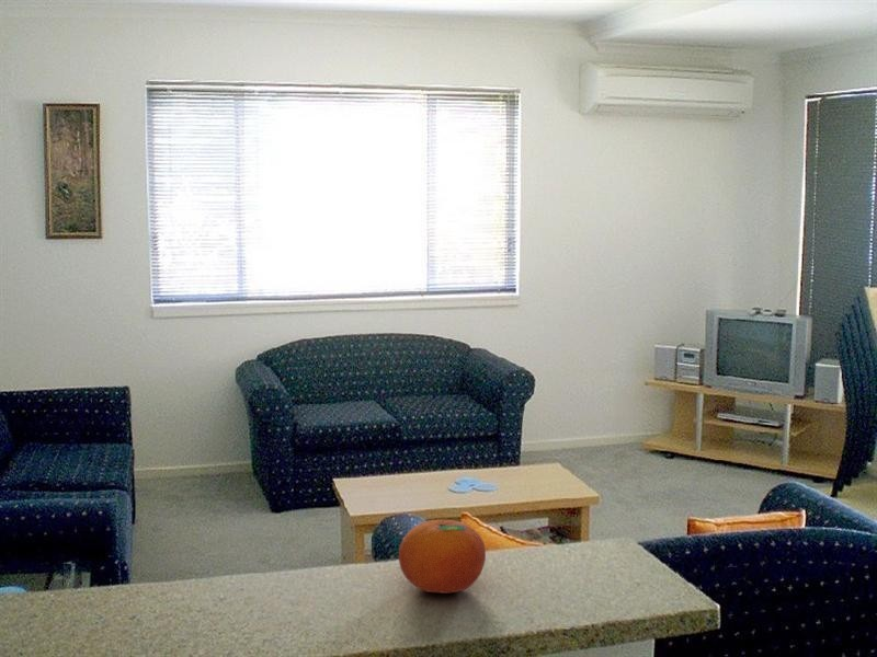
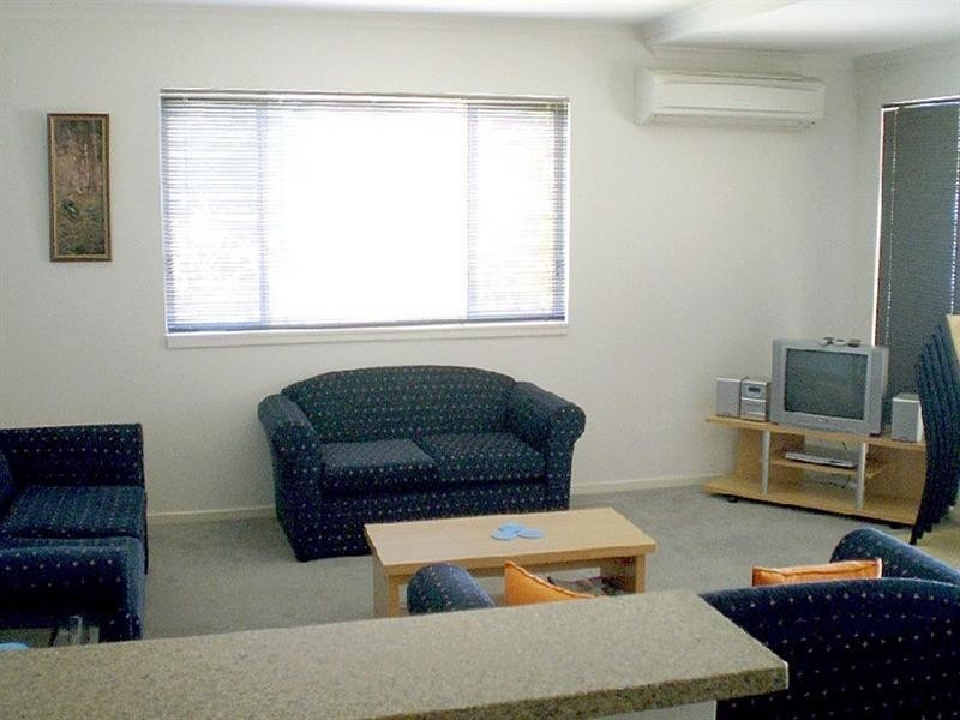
- fruit (442, 556)
